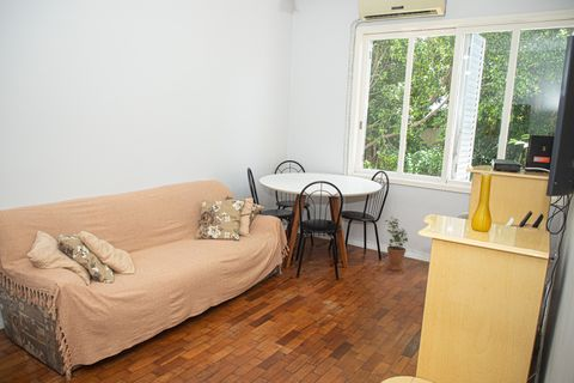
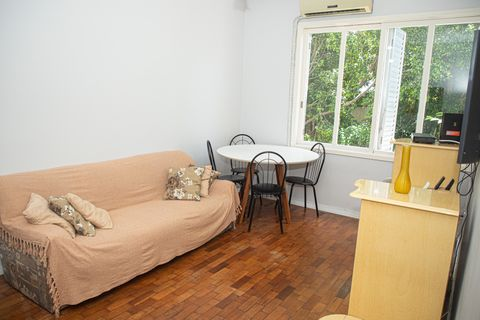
- potted plant (395, 241)
